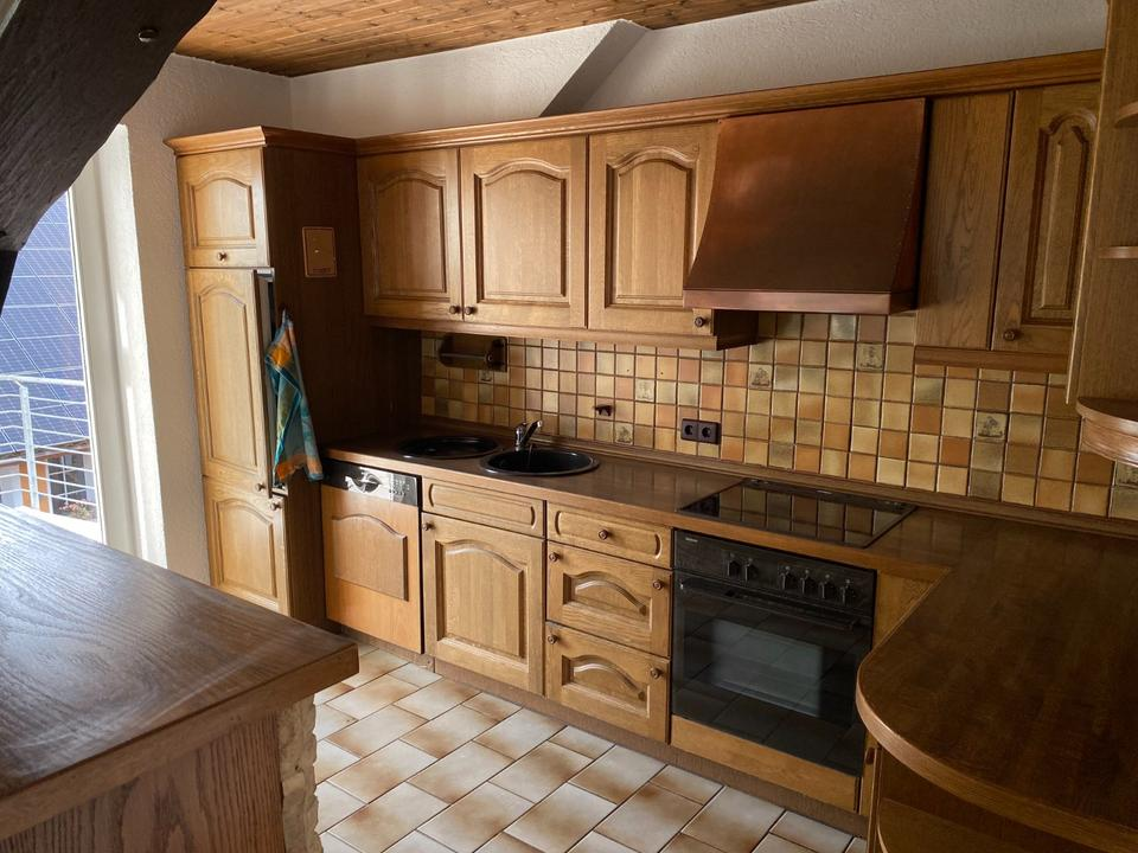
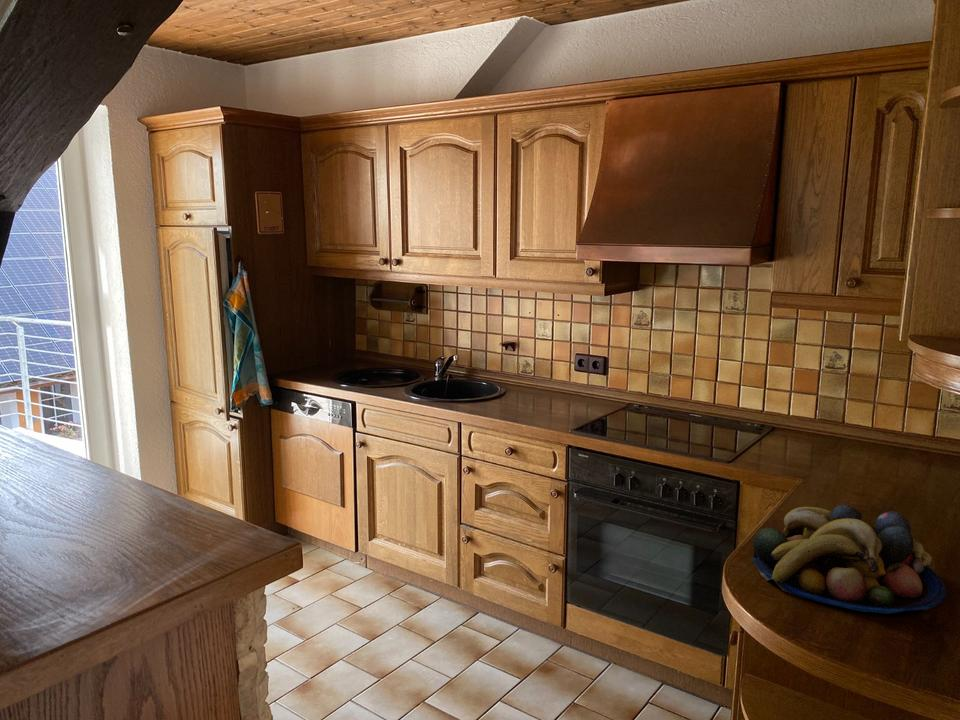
+ fruit bowl (848, 544)
